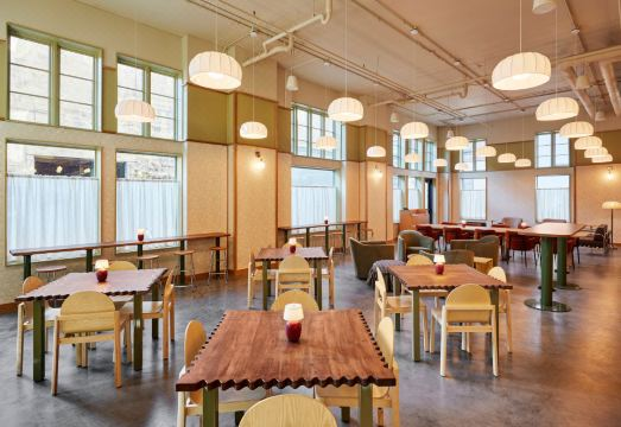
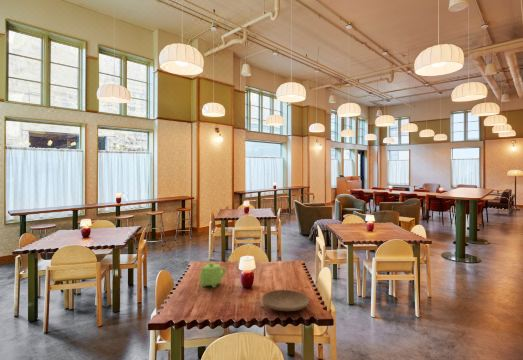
+ plate (285, 302)
+ teapot (212, 274)
